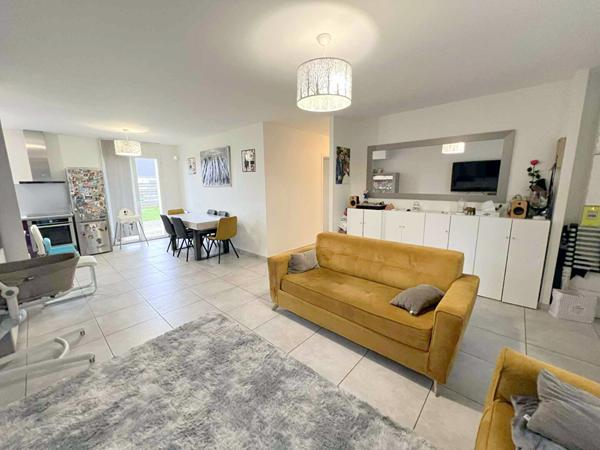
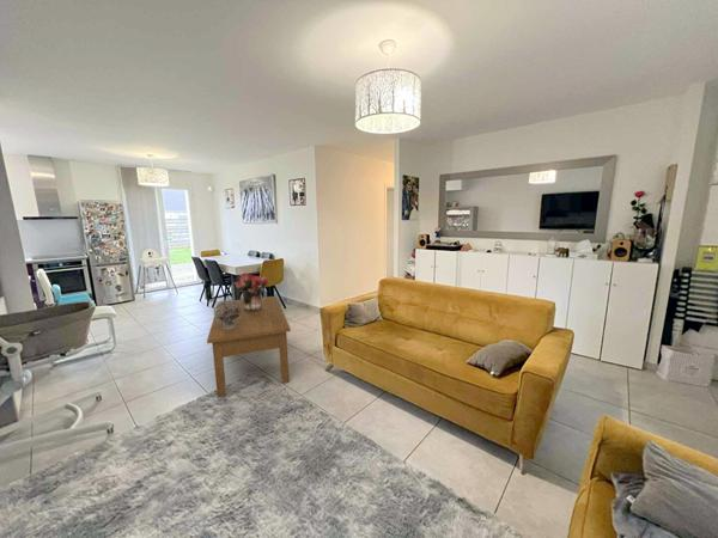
+ coffee table (250, 337)
+ bouquet (252, 291)
+ decorative sphere (227, 313)
